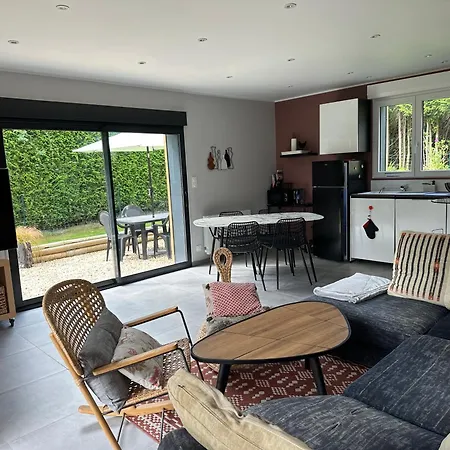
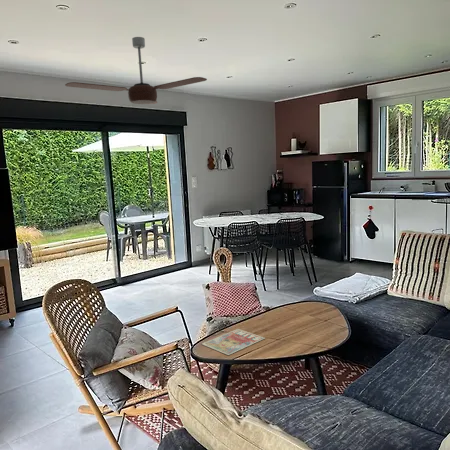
+ ceiling fan (140, 73)
+ magazine (233, 340)
